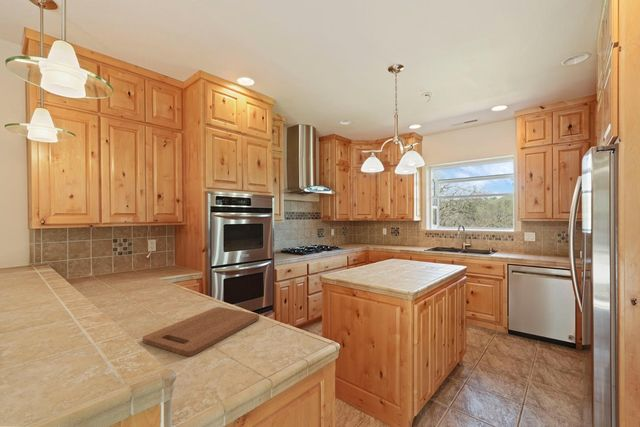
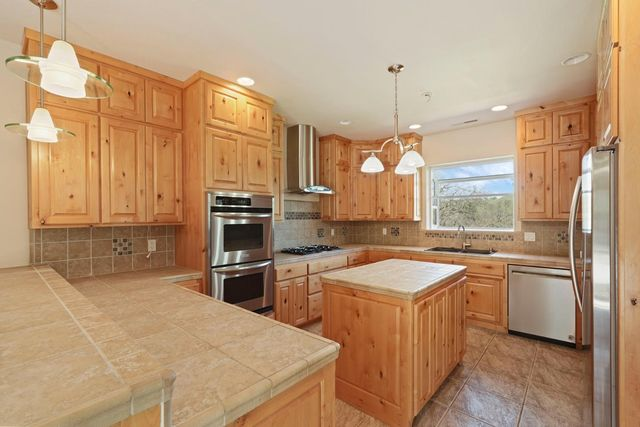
- cutting board (206, 327)
